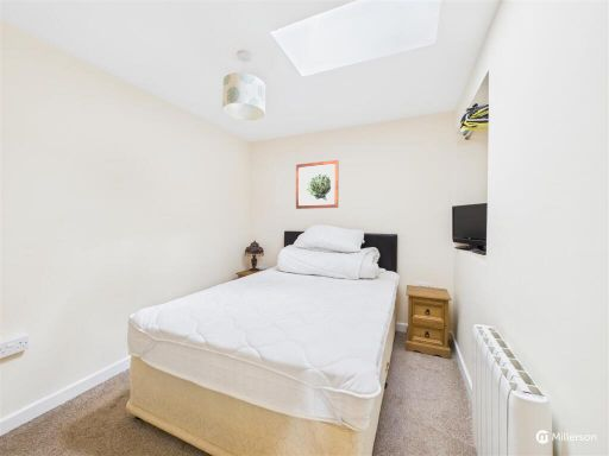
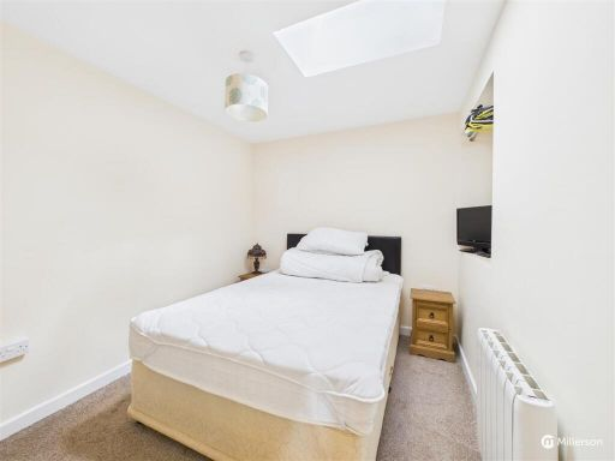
- wall art (316, 185)
